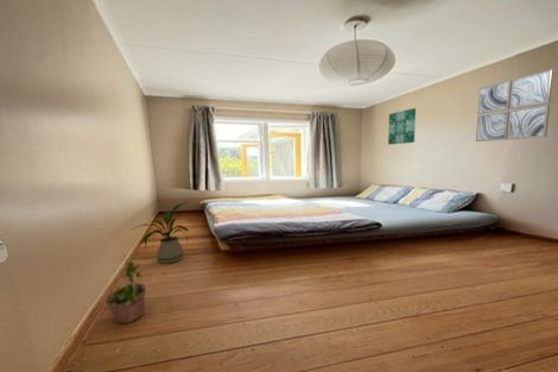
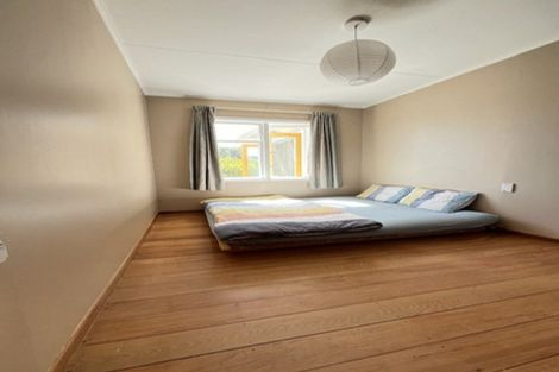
- wall art (400, 127)
- wall art (509, 111)
- house plant (163, 232)
- potted plant (125, 286)
